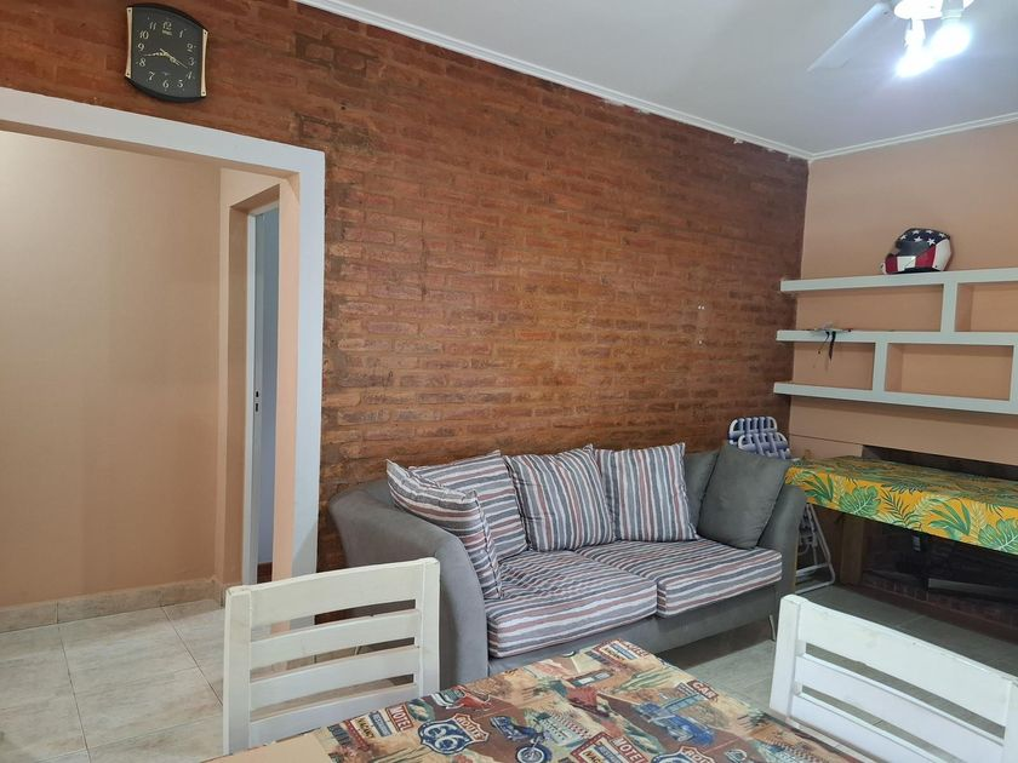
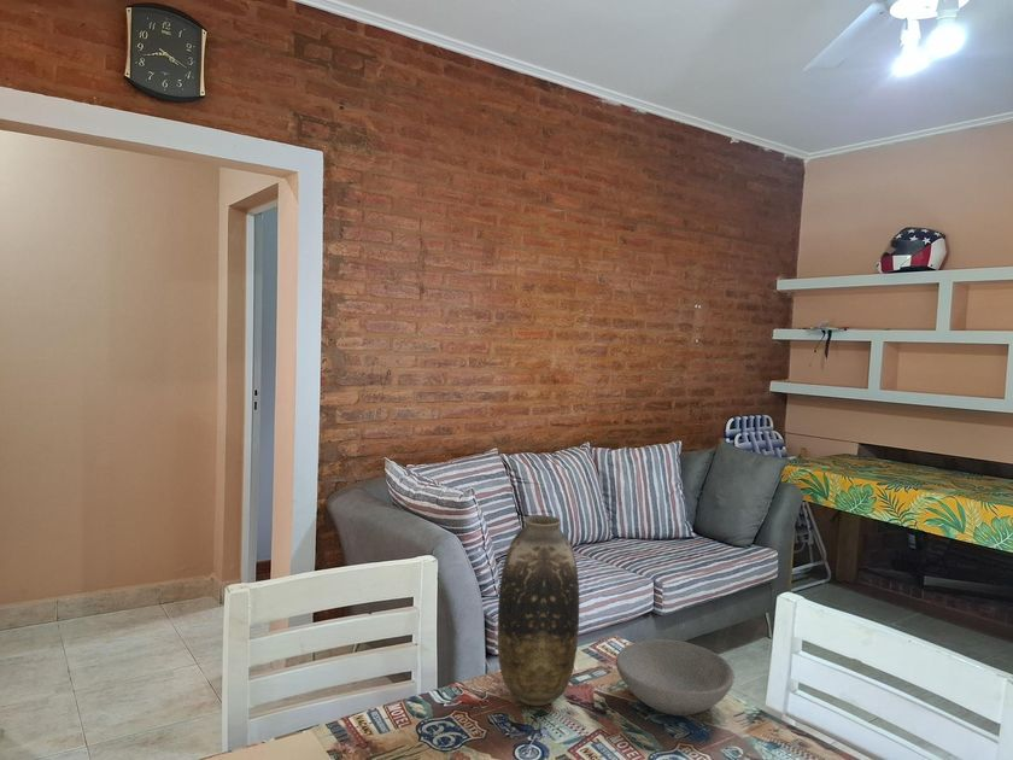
+ vase (538, 610)
+ bowl (673, 683)
